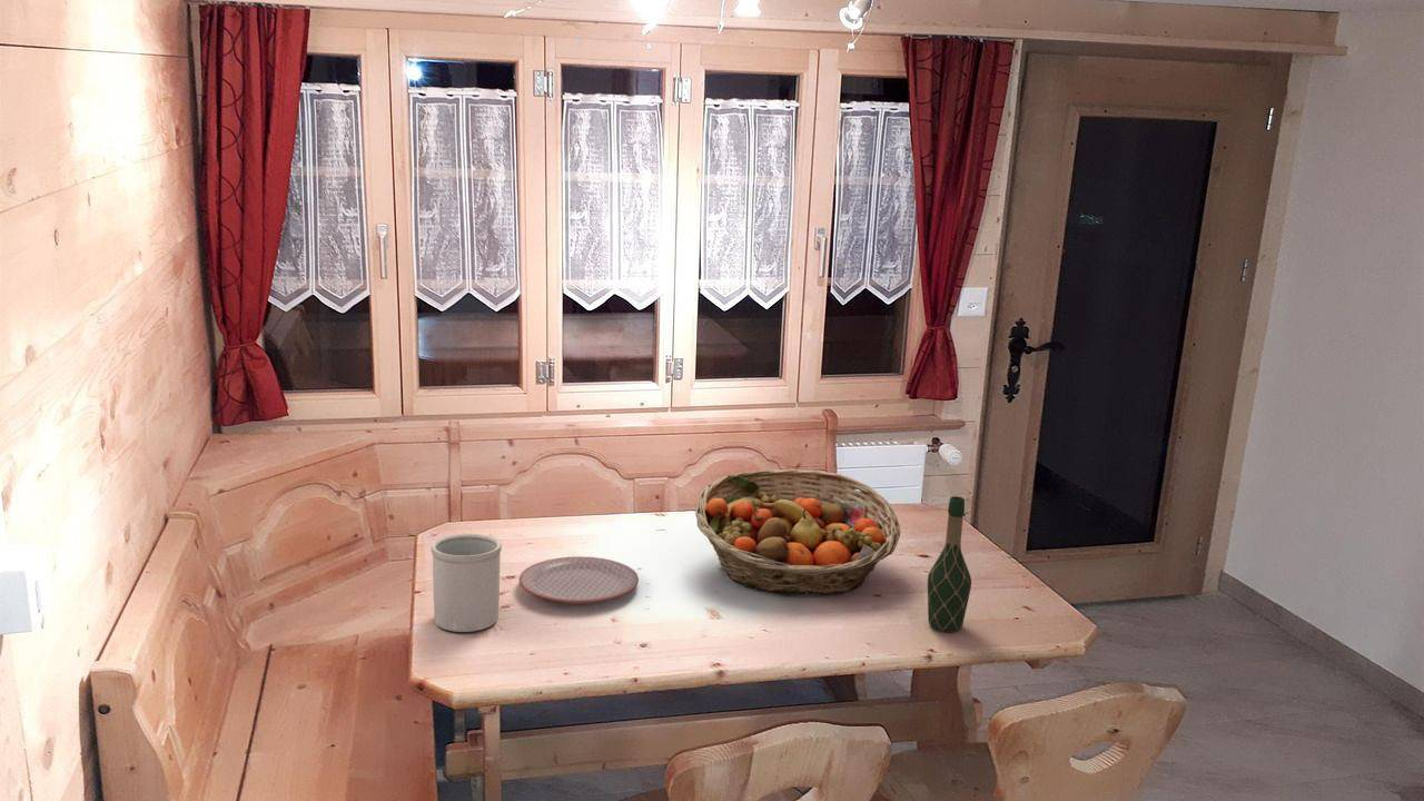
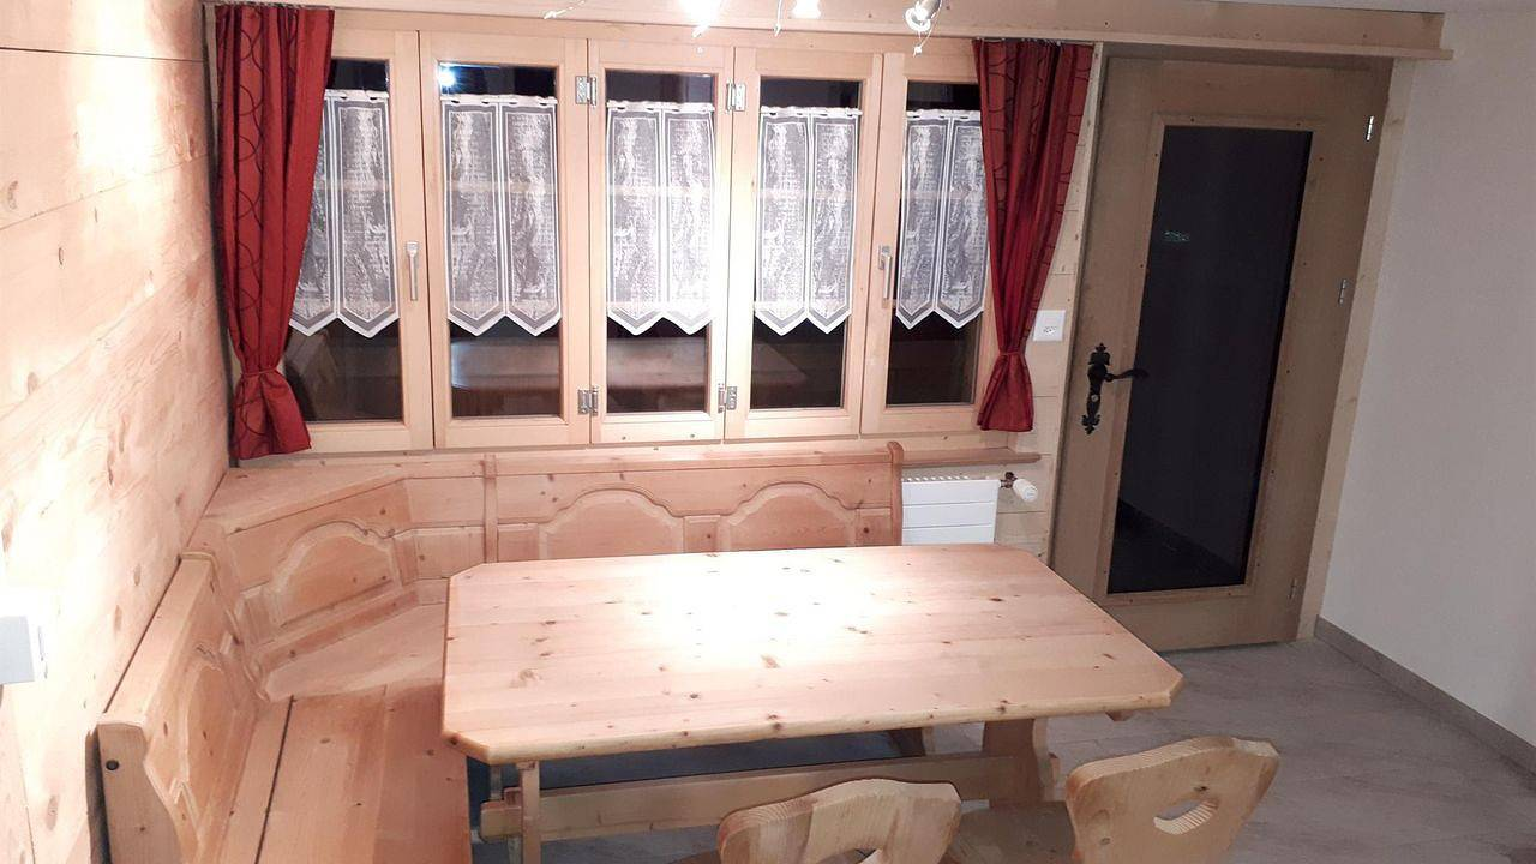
- plate (578, 582)
- utensil holder (466, 582)
- wine bottle (951, 563)
- fruit basket (795, 531)
